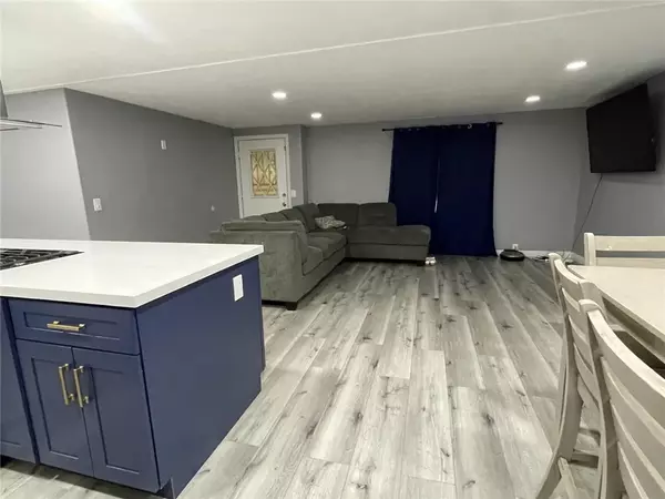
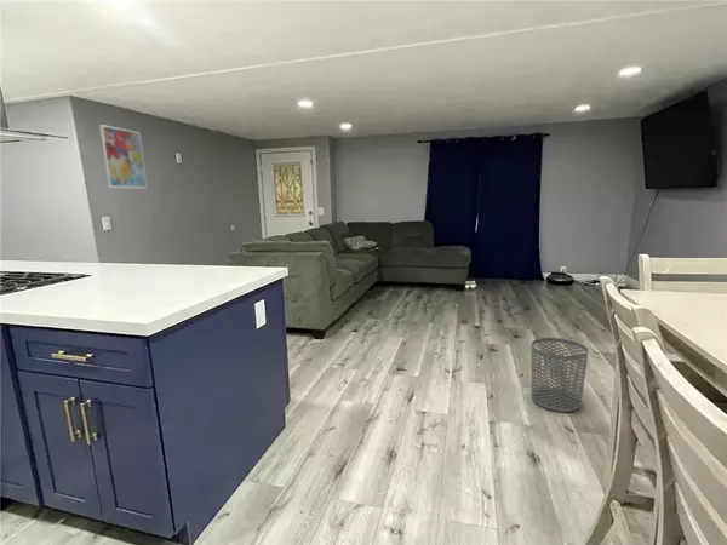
+ wall art (124, 159)
+ waste bin (557, 373)
